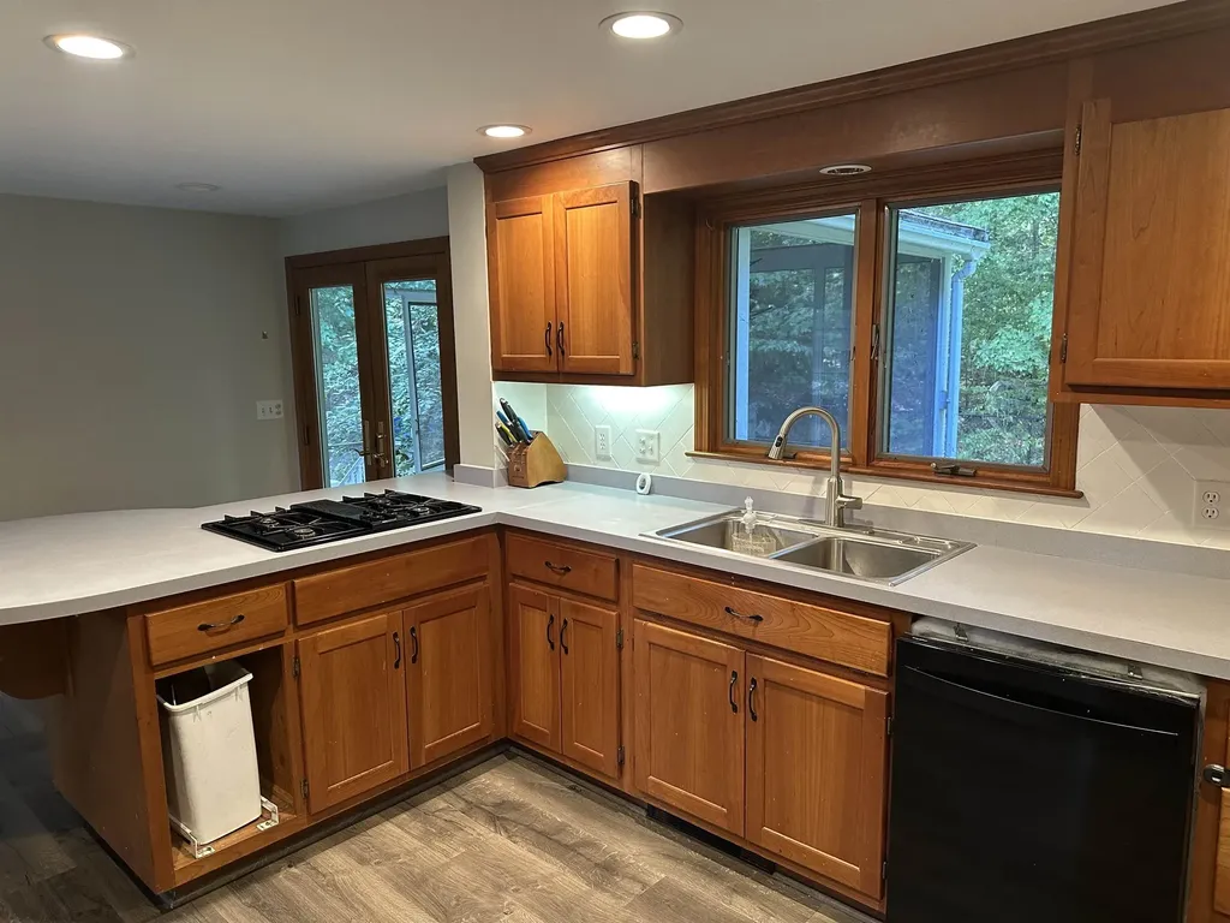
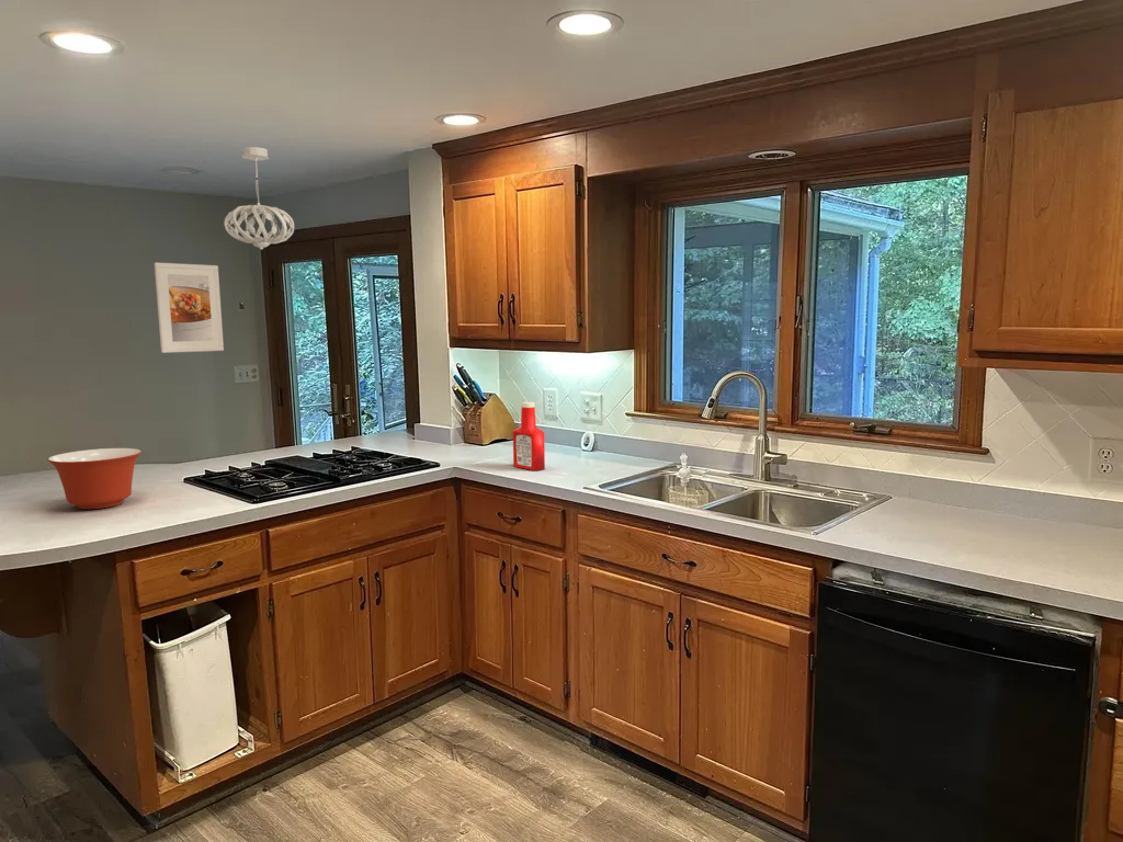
+ pendant light (258, 200)
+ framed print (190, 308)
+ soap bottle (528, 434)
+ mixing bowl (98, 479)
